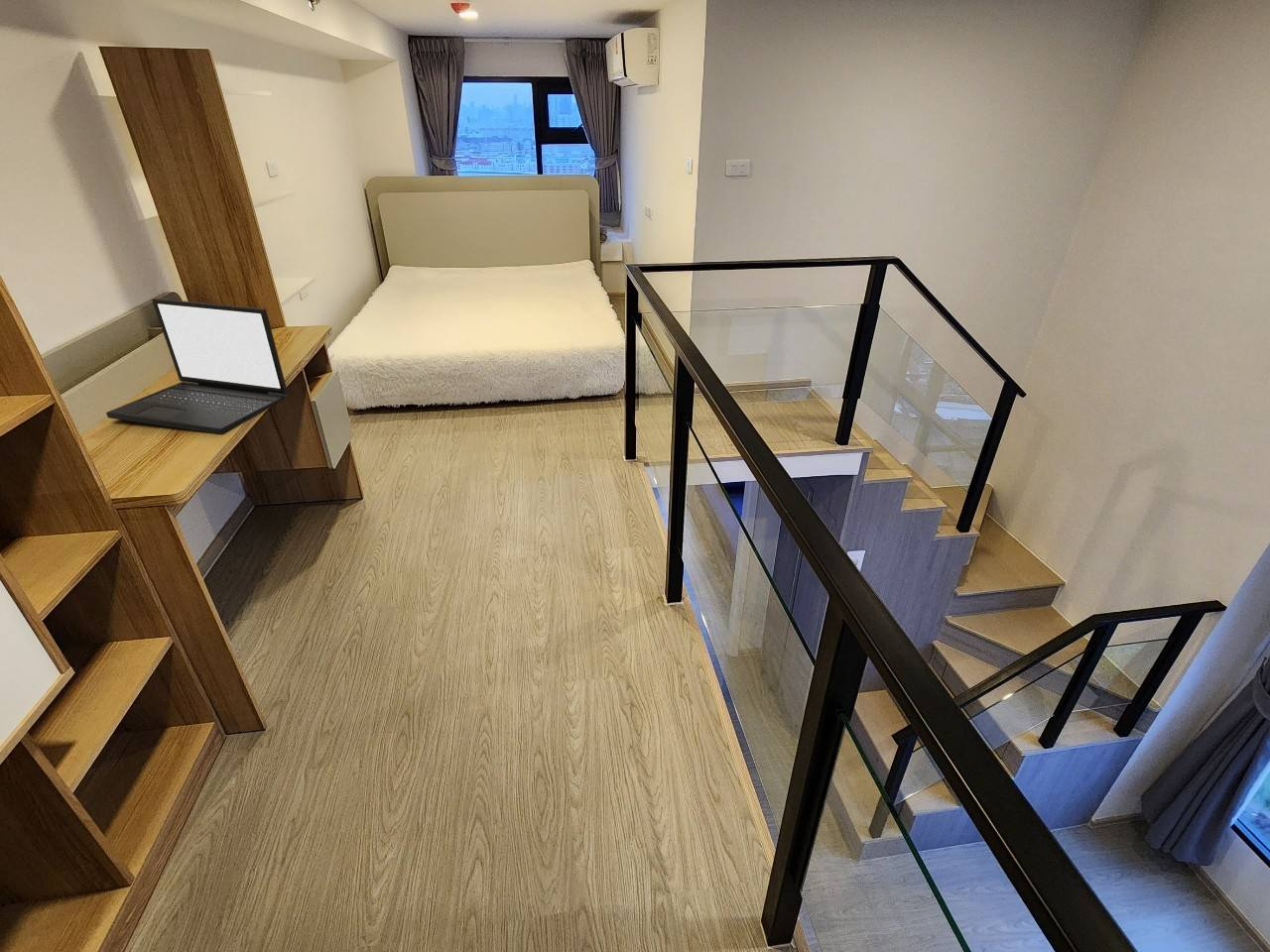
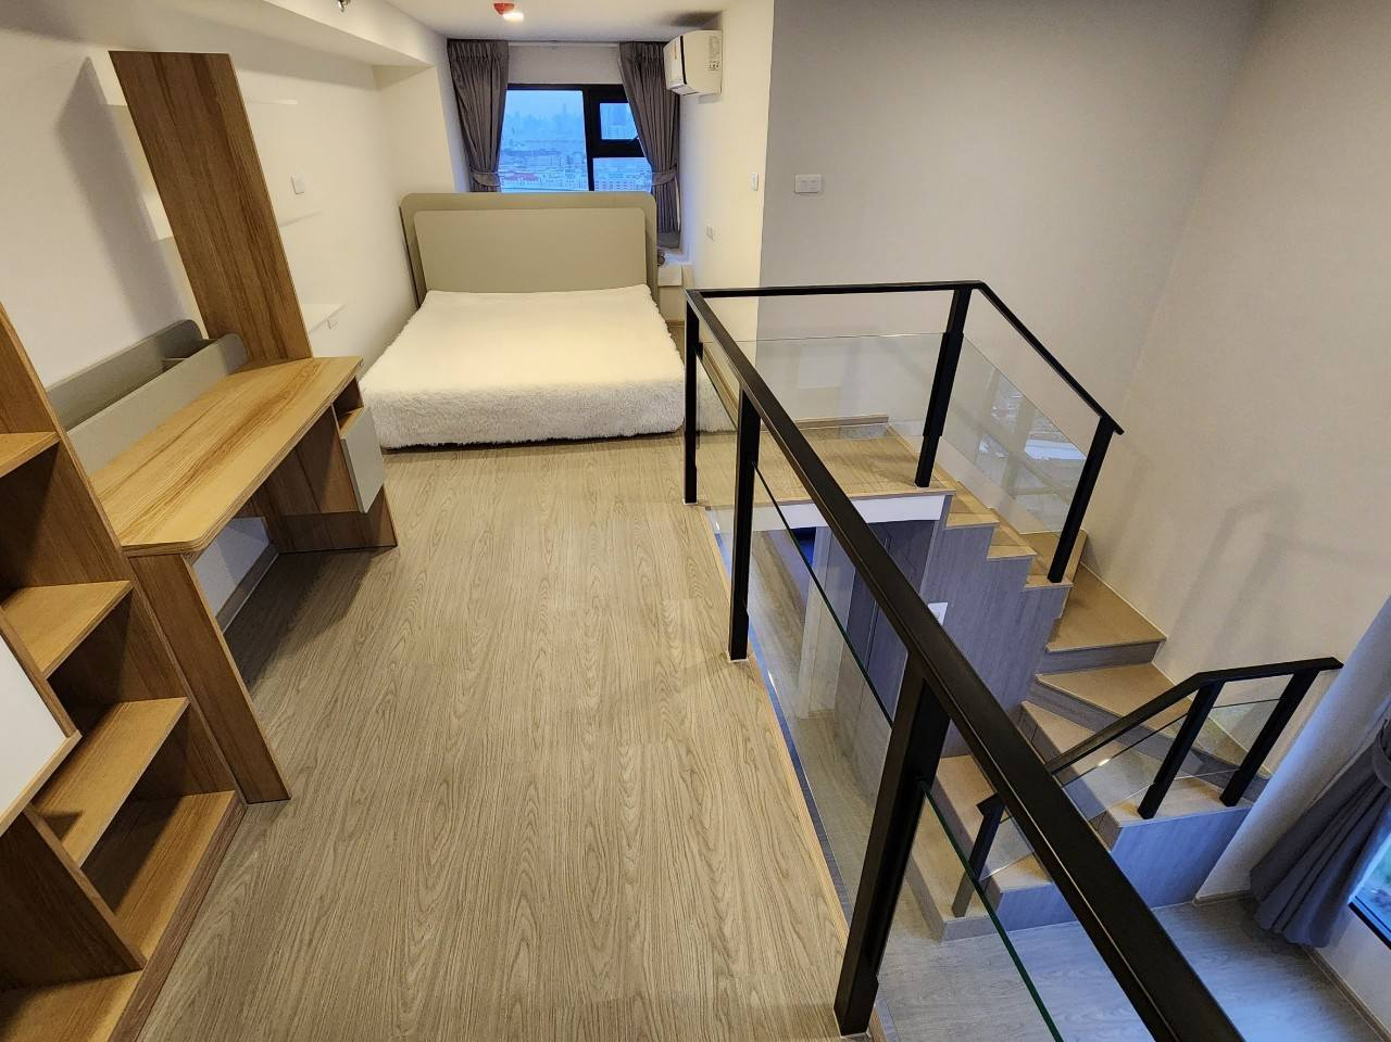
- laptop (187, 363)
